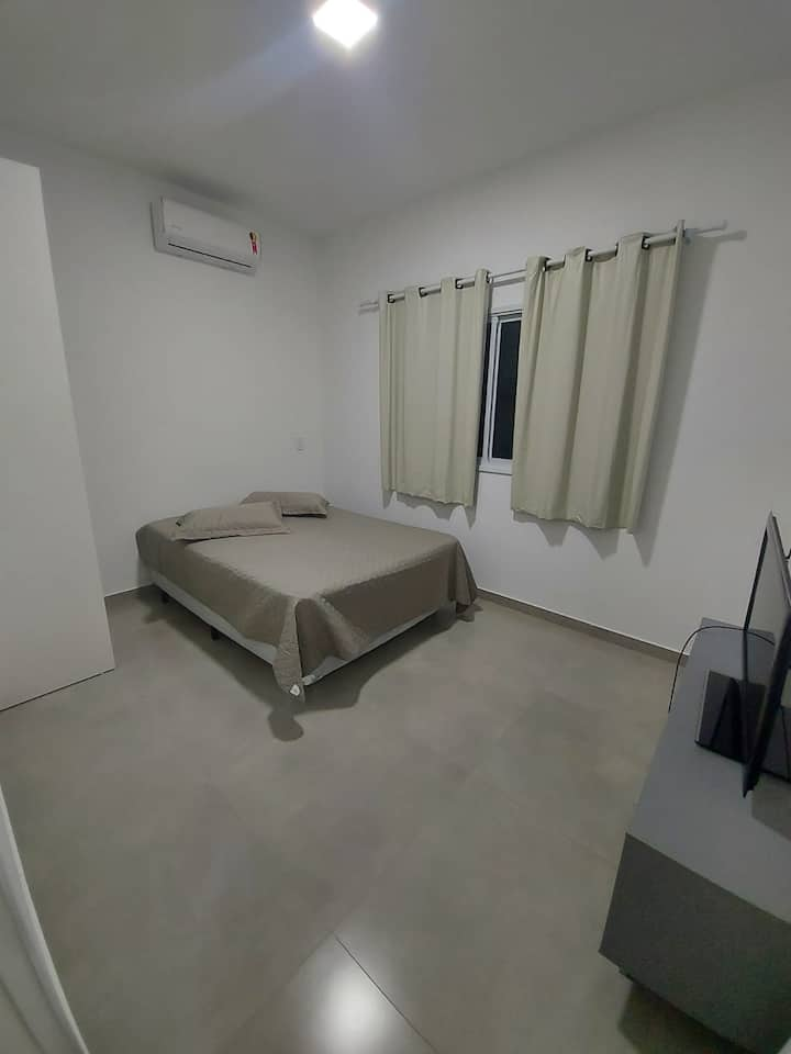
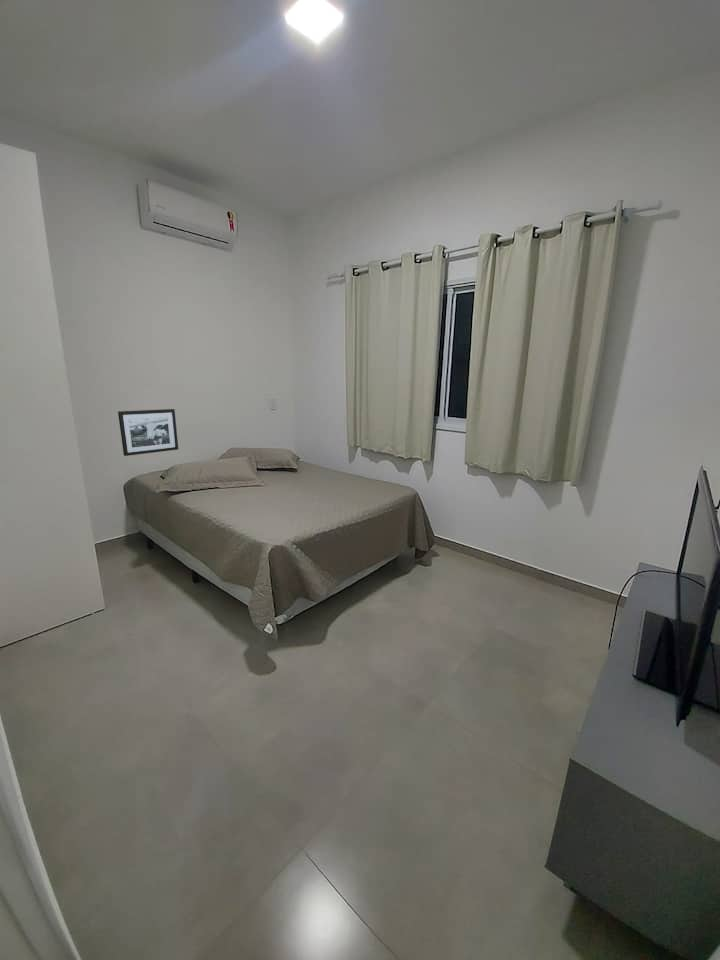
+ picture frame (150, 431)
